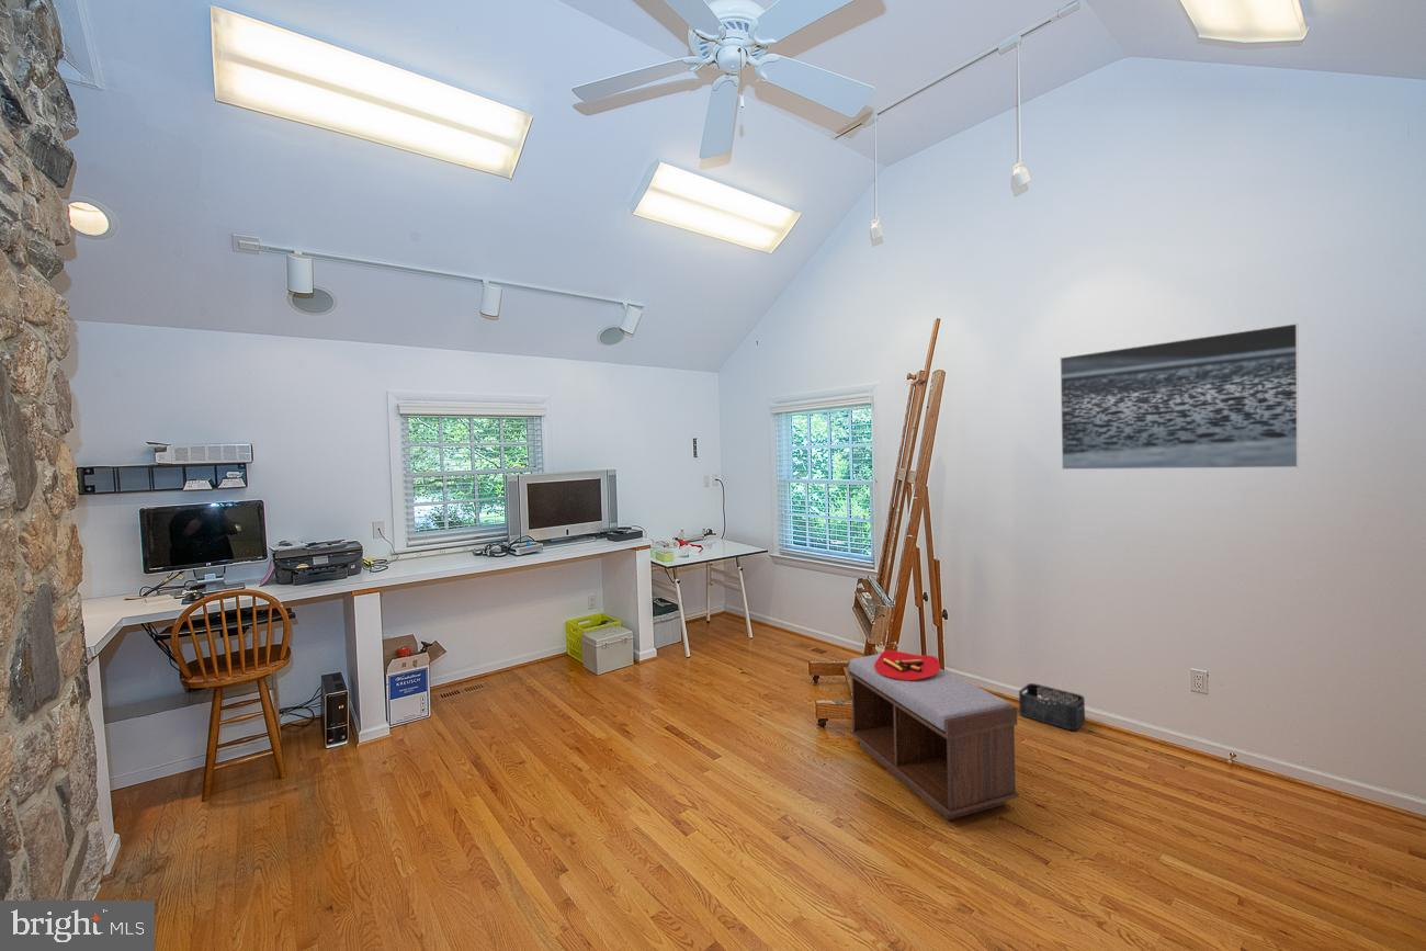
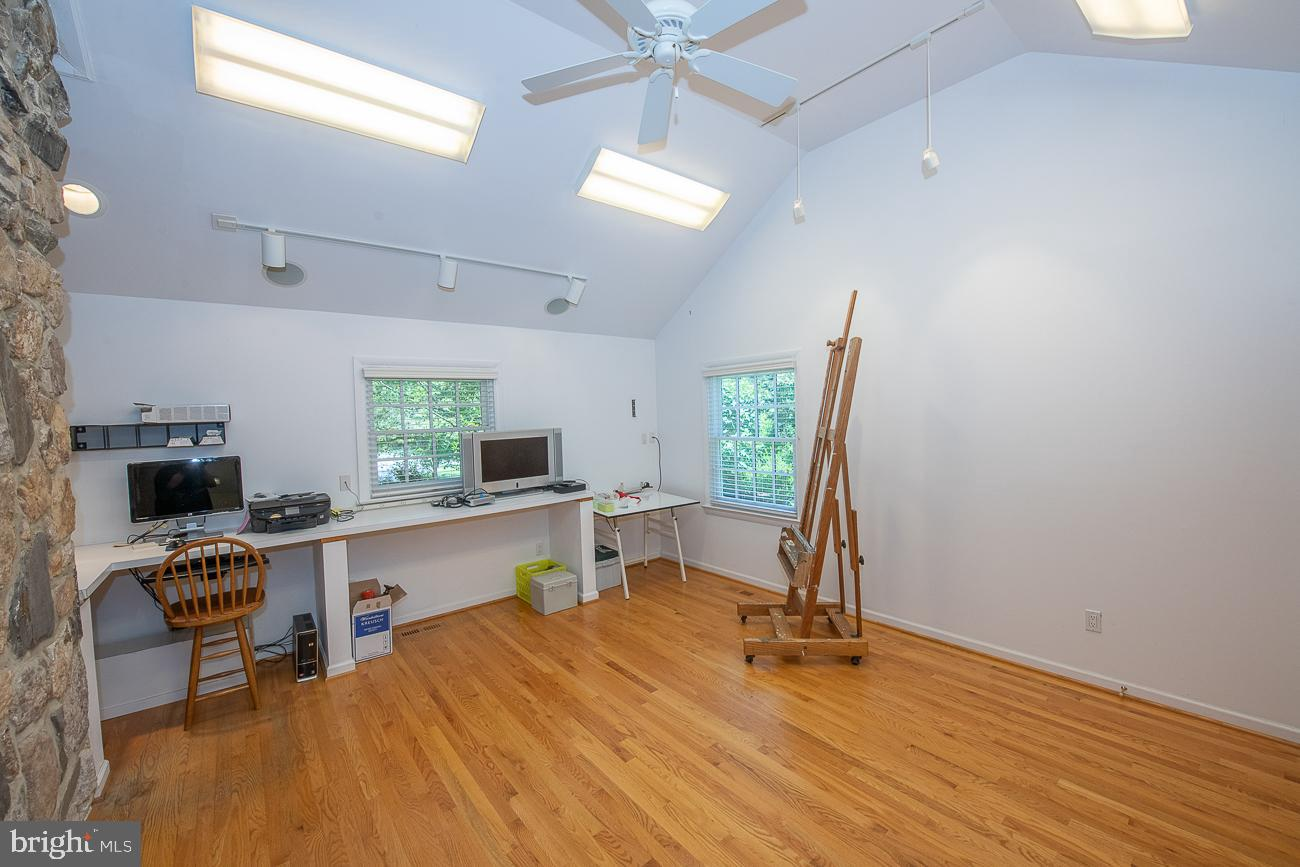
- bench (923, 724)
- storage bin (1051, 705)
- artist palette (906, 663)
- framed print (1165, 406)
